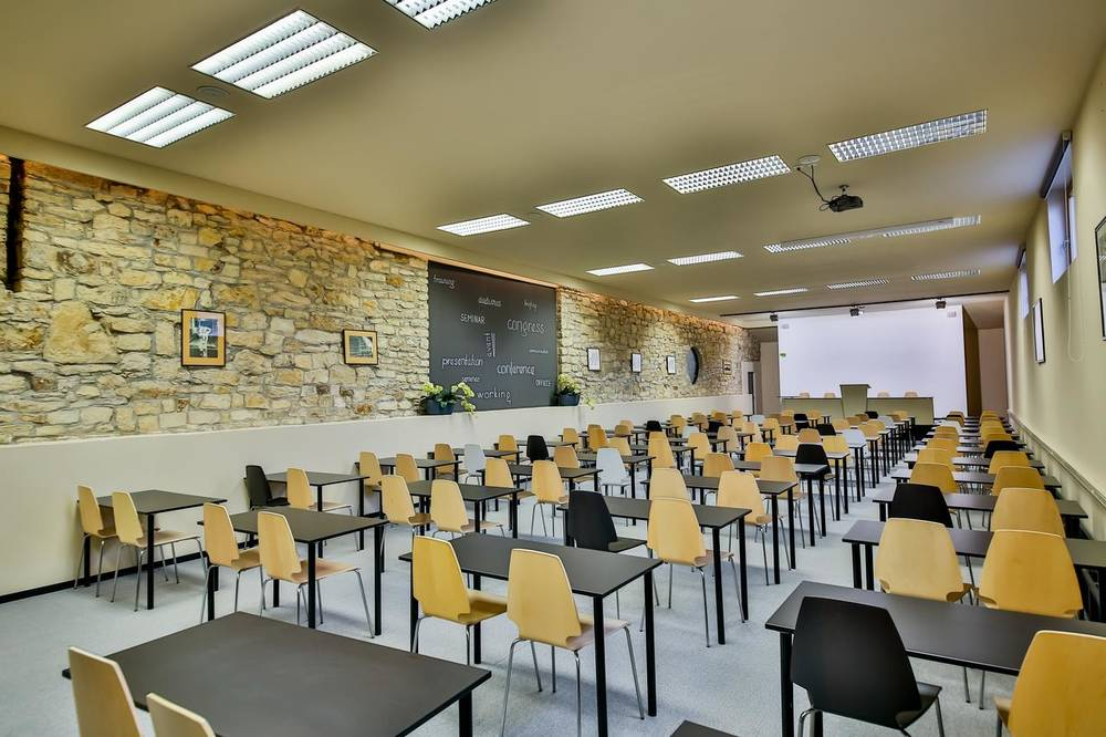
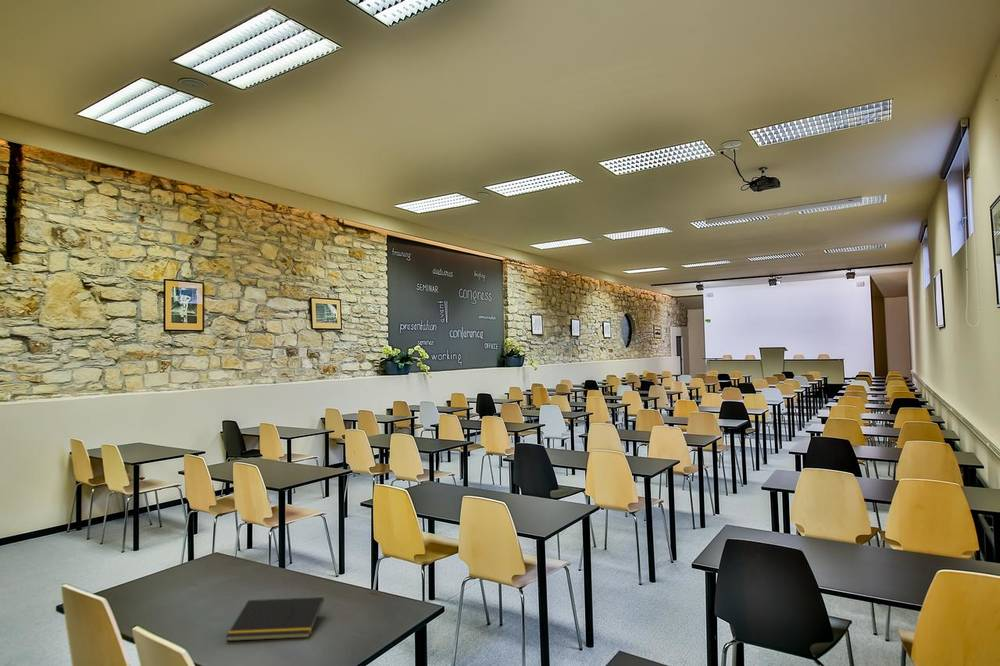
+ notepad (277, 617)
